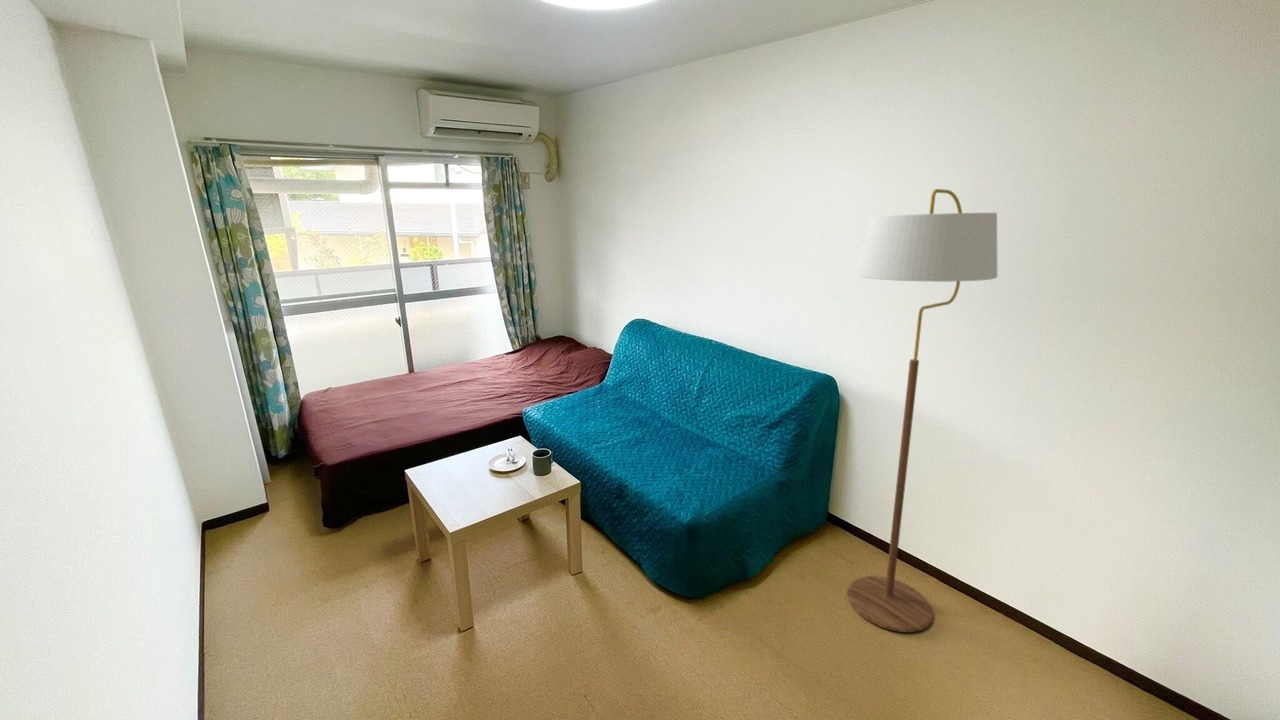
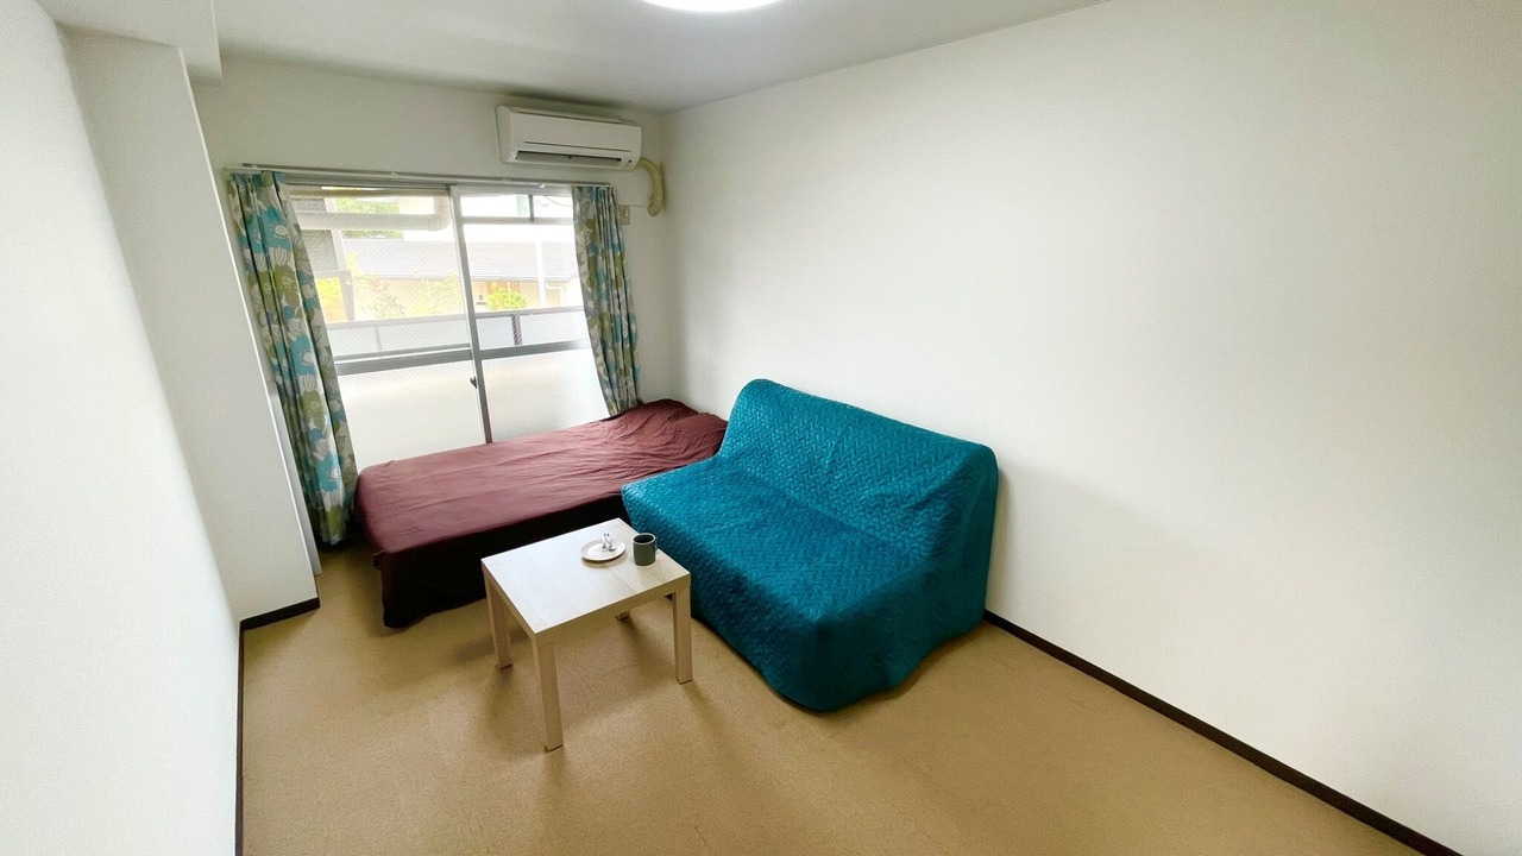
- floor lamp (912, 415)
